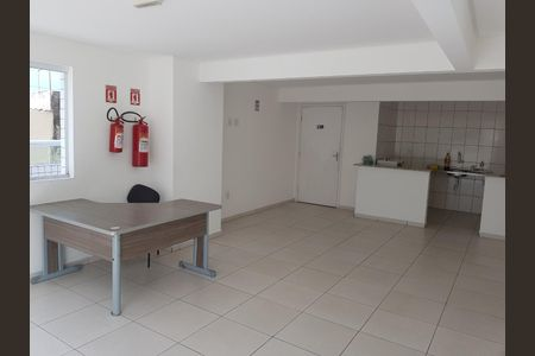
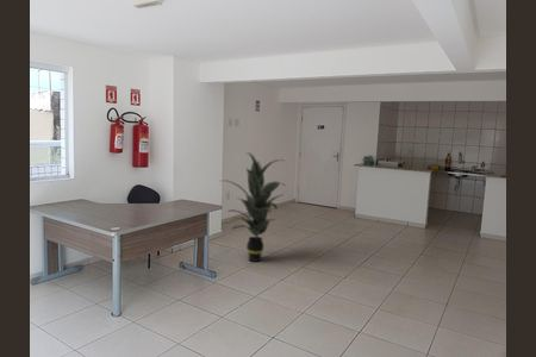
+ indoor plant (255, 206)
